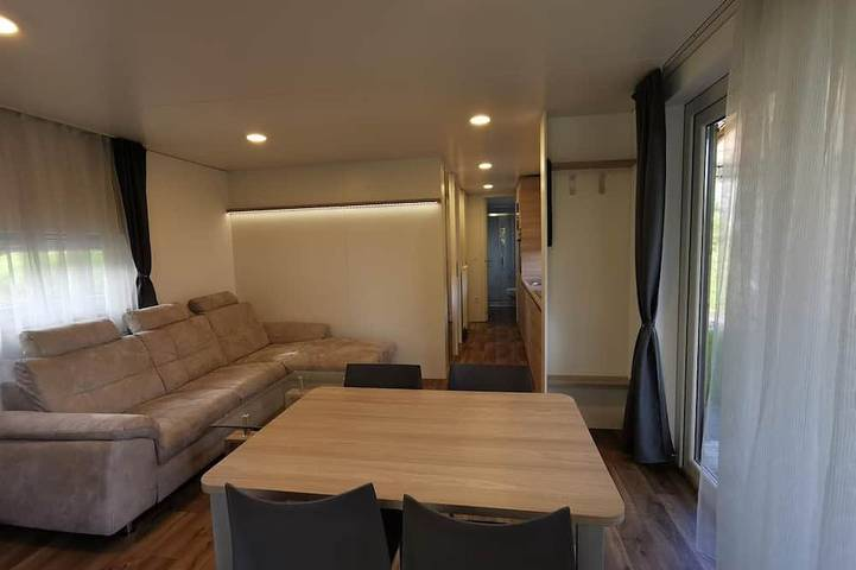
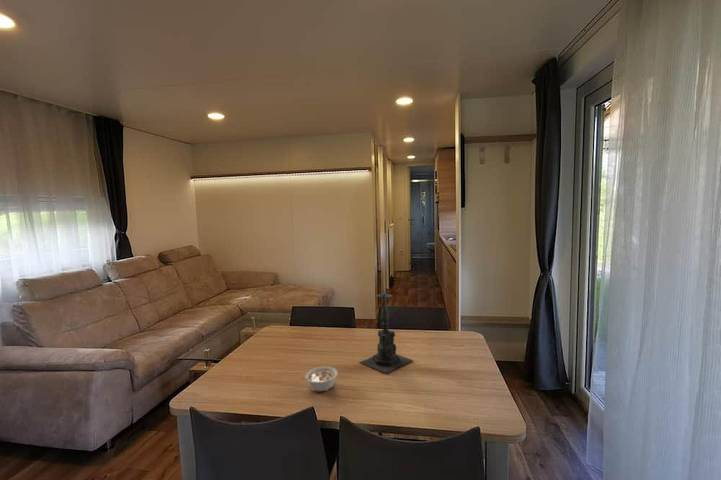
+ legume (321, 379)
+ candle holder (385, 322)
